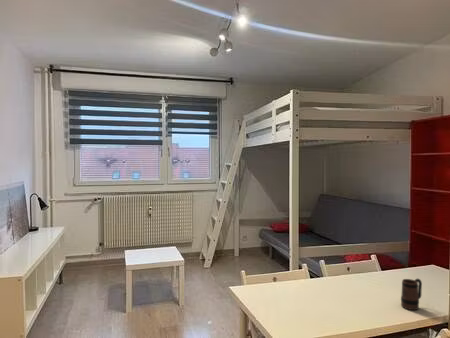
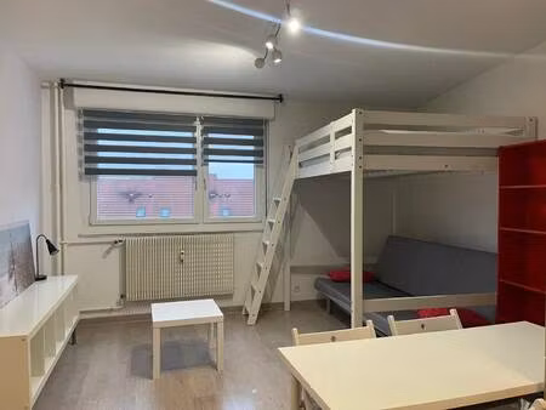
- mug (412, 293)
